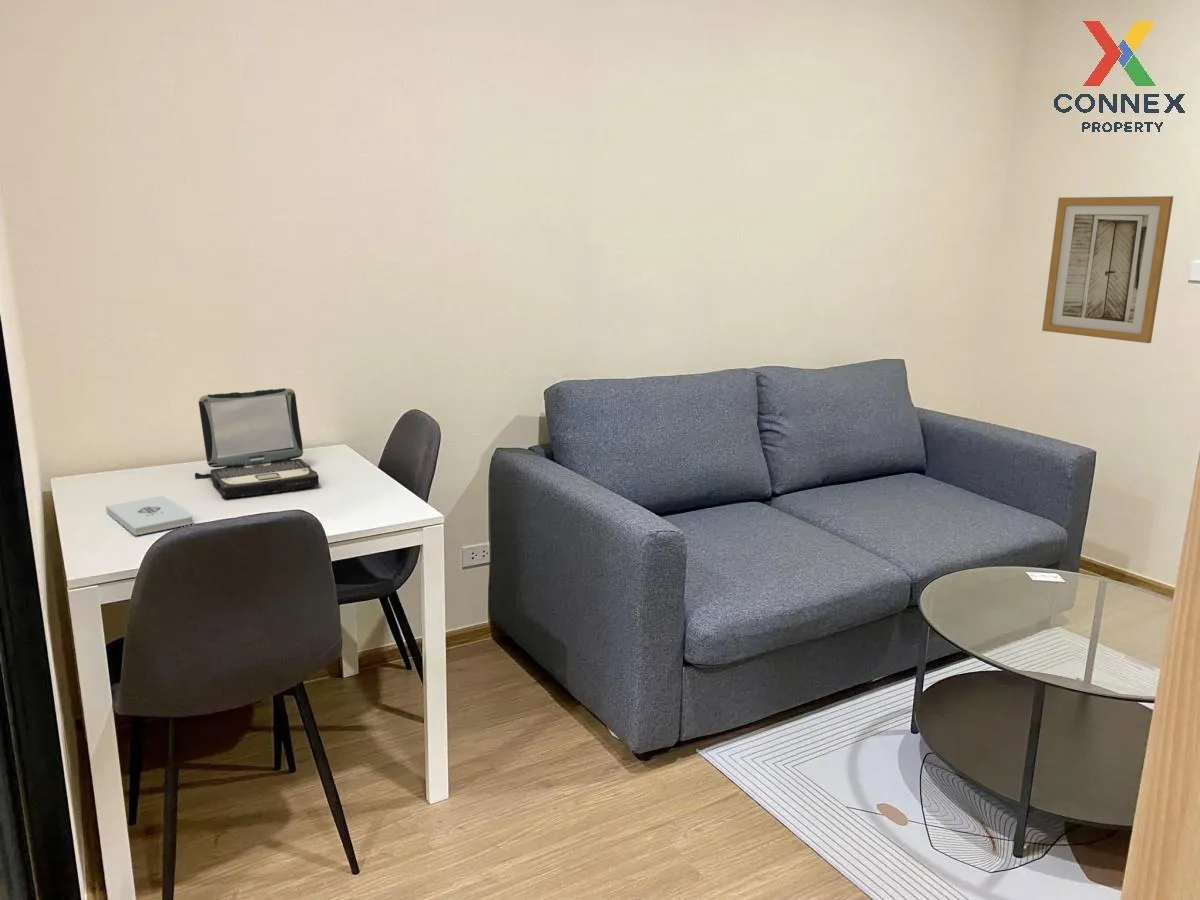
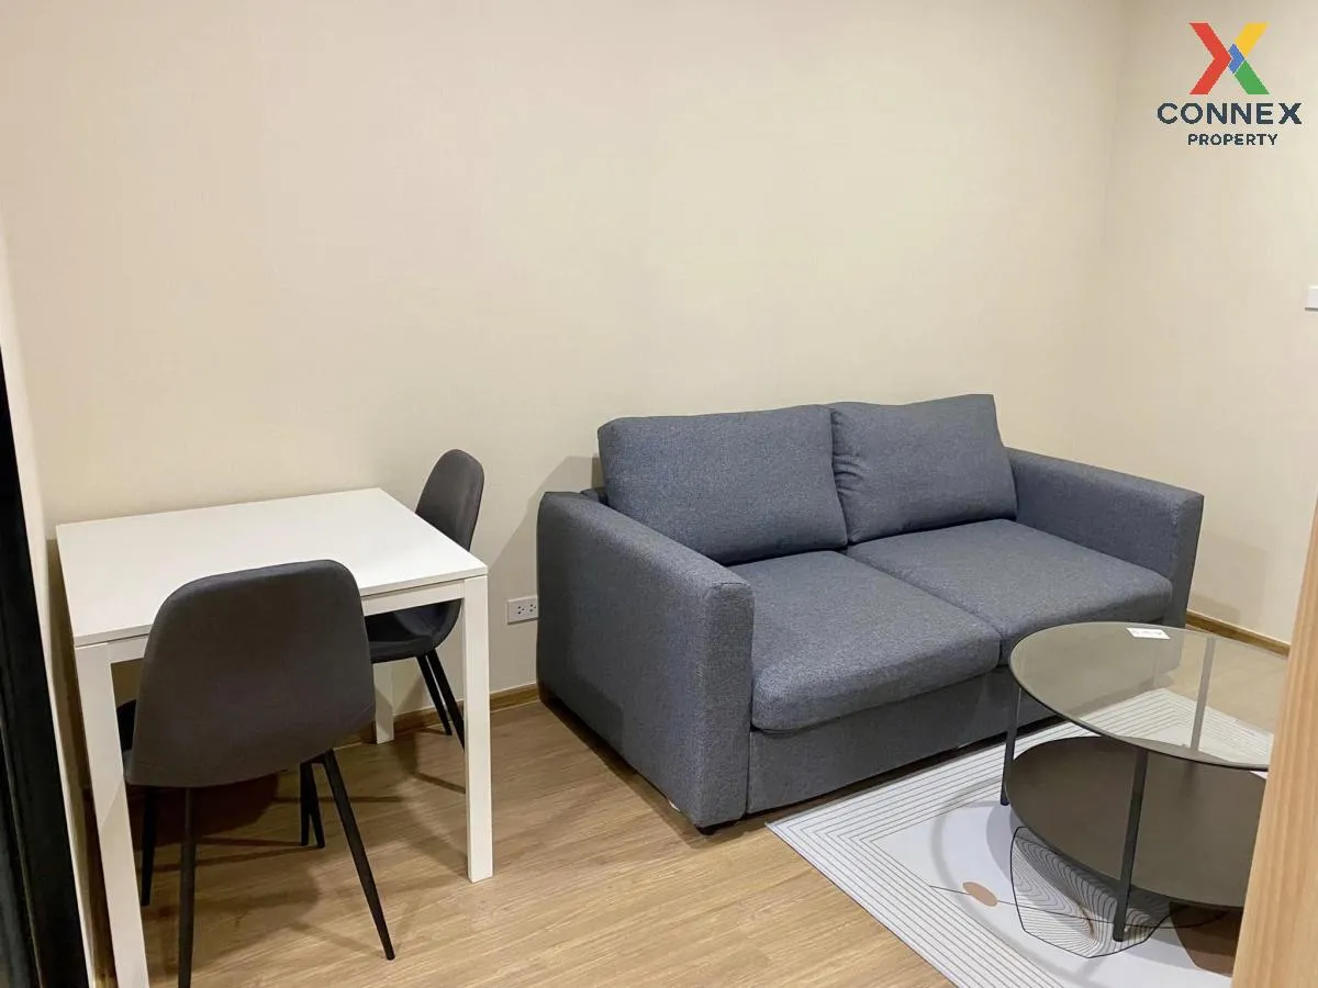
- laptop (257, 439)
- wall art (1103, 268)
- notepad (149, 514)
